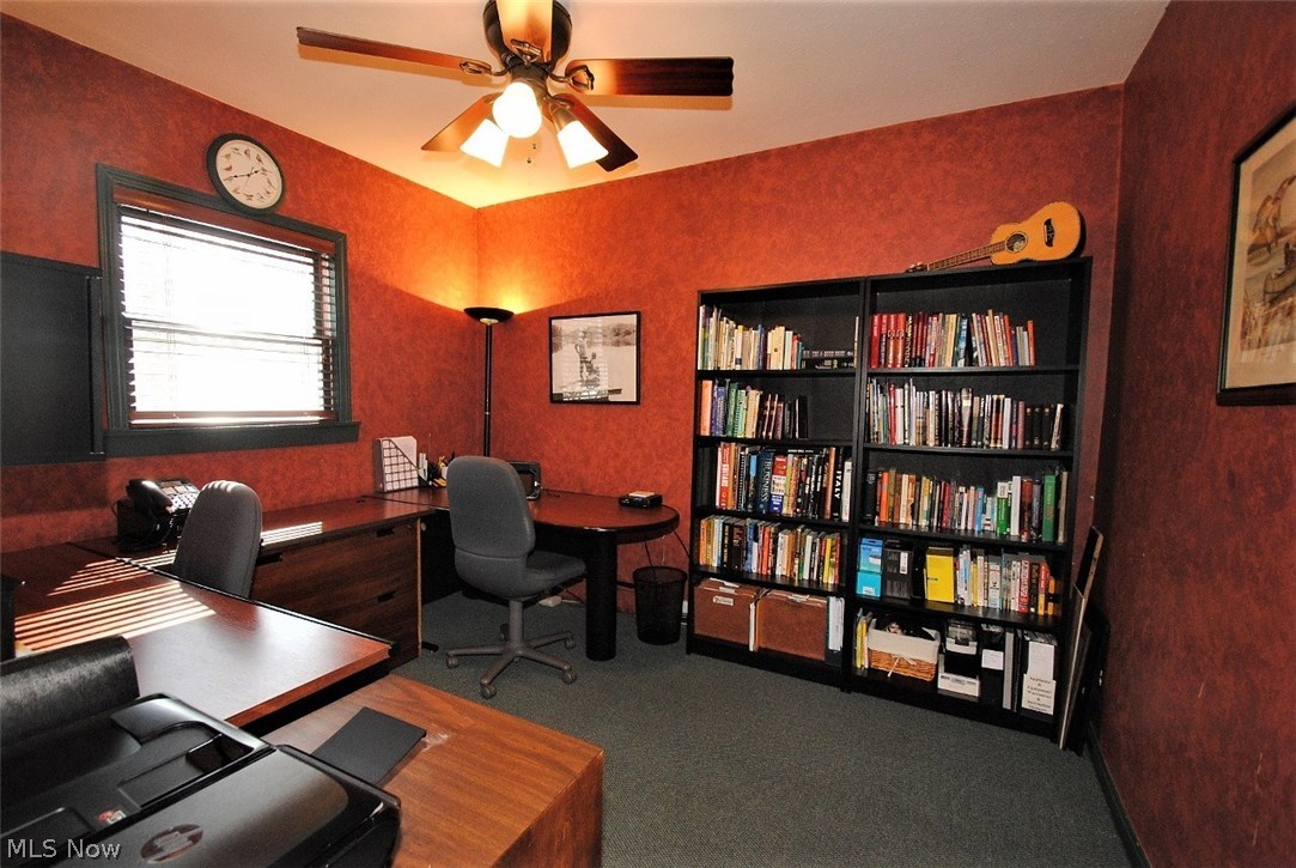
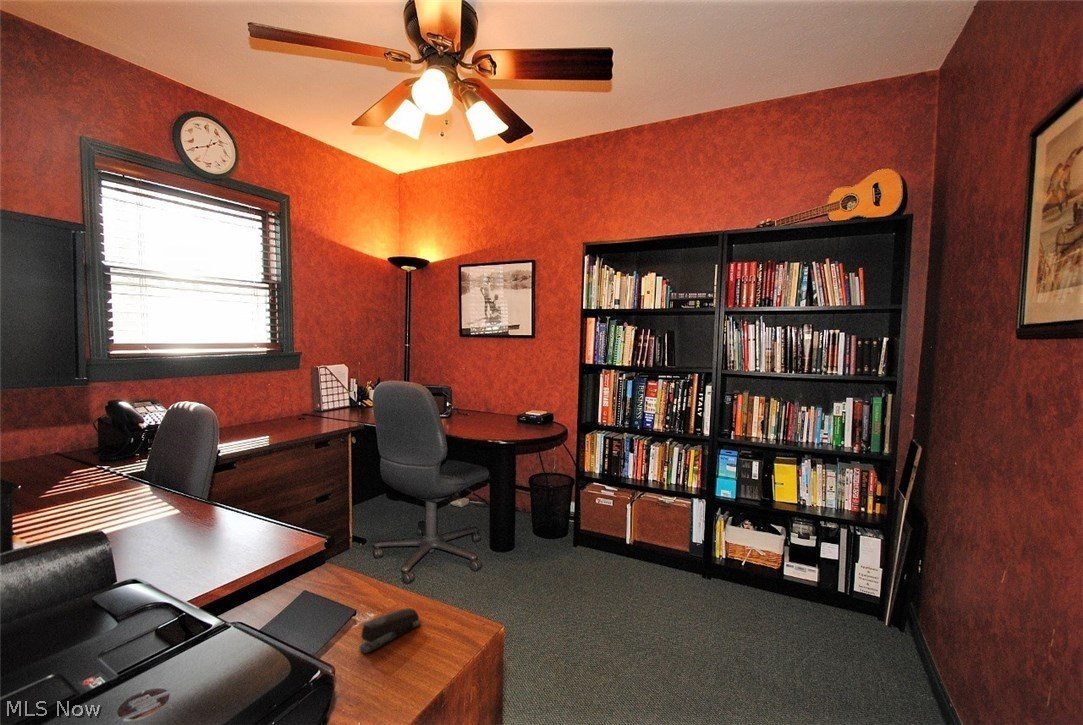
+ stapler (391, 623)
